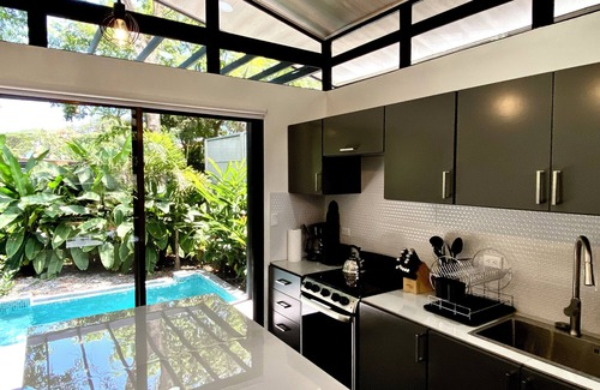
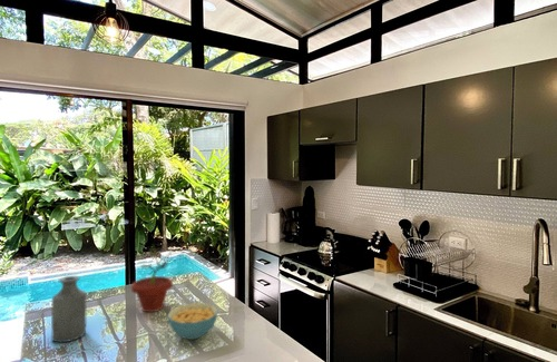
+ potted plant (154, 277)
+ bottle (69, 306)
+ cereal bowl (193, 323)
